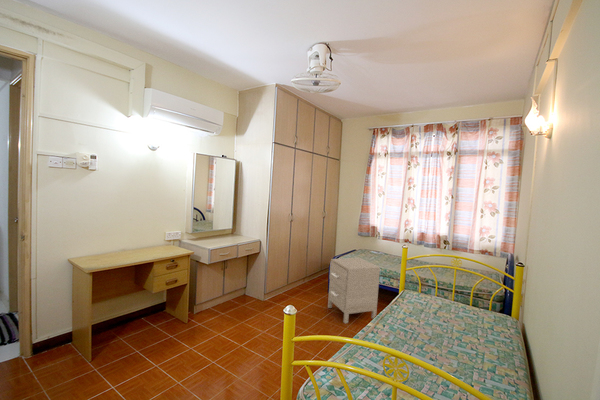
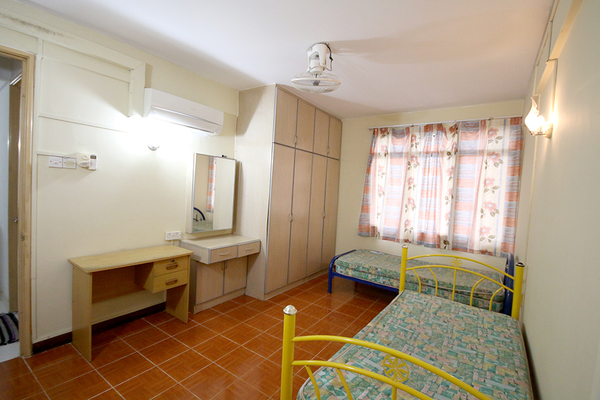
- nightstand (350, 288)
